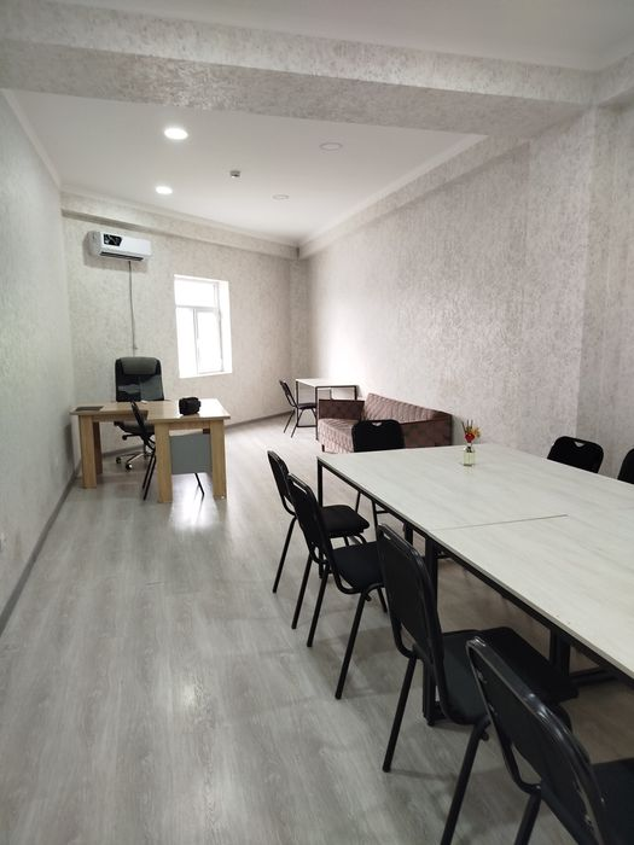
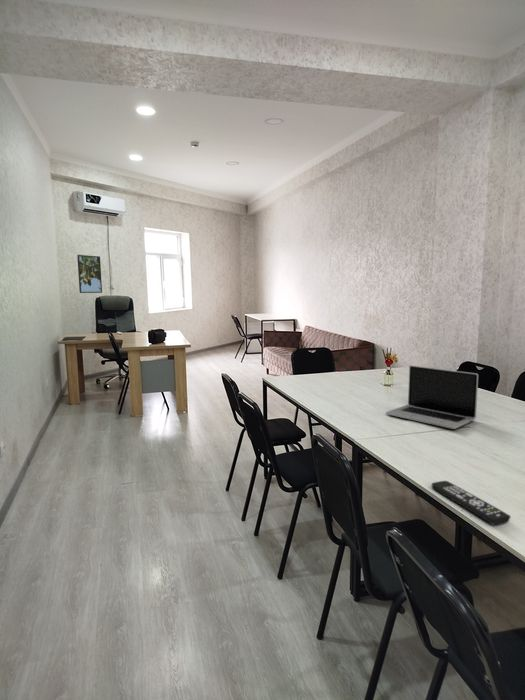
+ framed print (90, 274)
+ laptop (430, 395)
+ remote control (467, 501)
